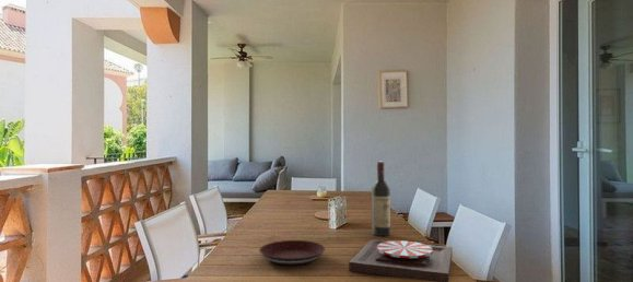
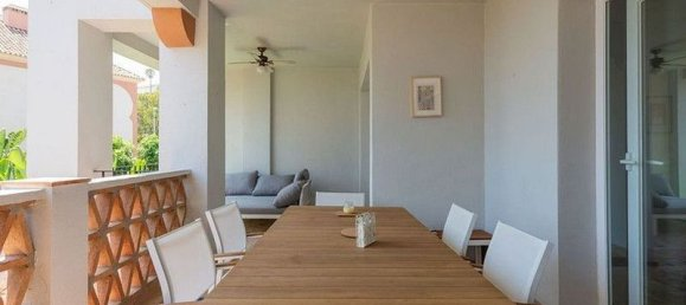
- plate (403, 255)
- plate (292, 252)
- wine bottle (380, 197)
